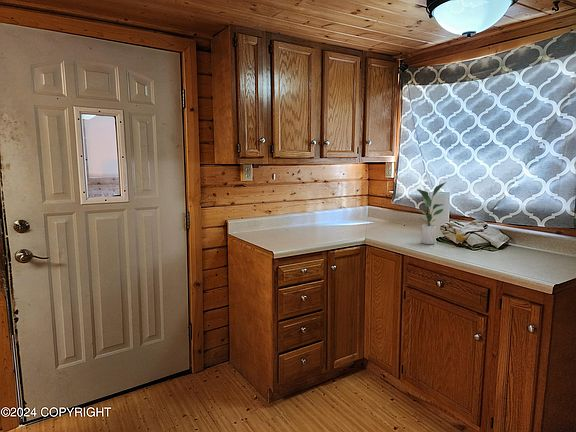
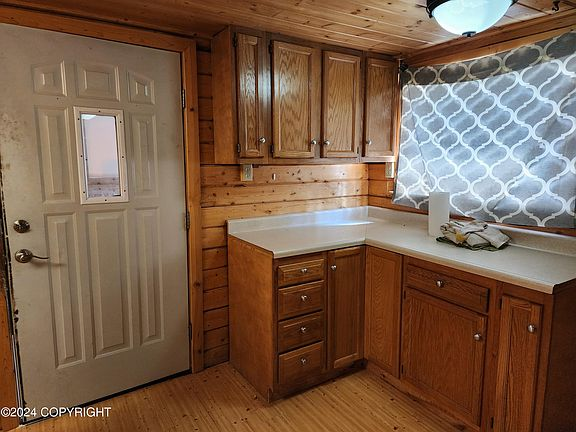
- potted plant (429, 212)
